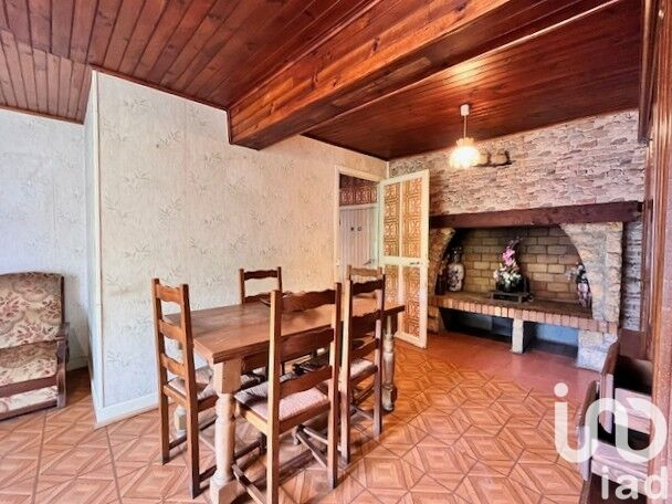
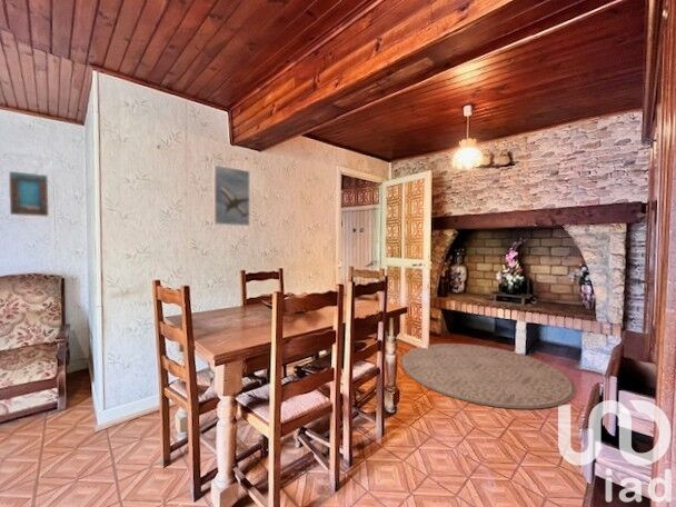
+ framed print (29, 195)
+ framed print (231, 197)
+ rug (479, 368)
